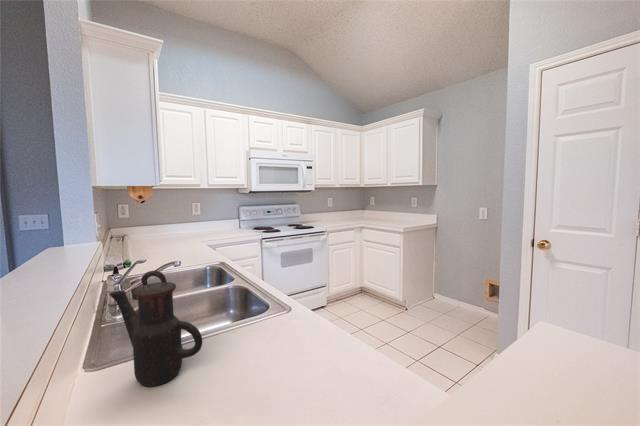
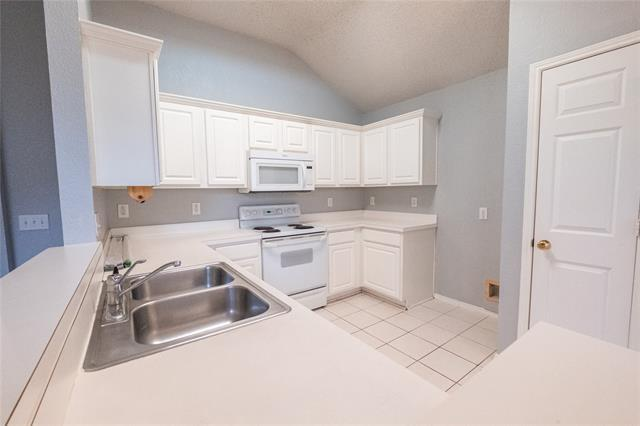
- teapot (156, 323)
